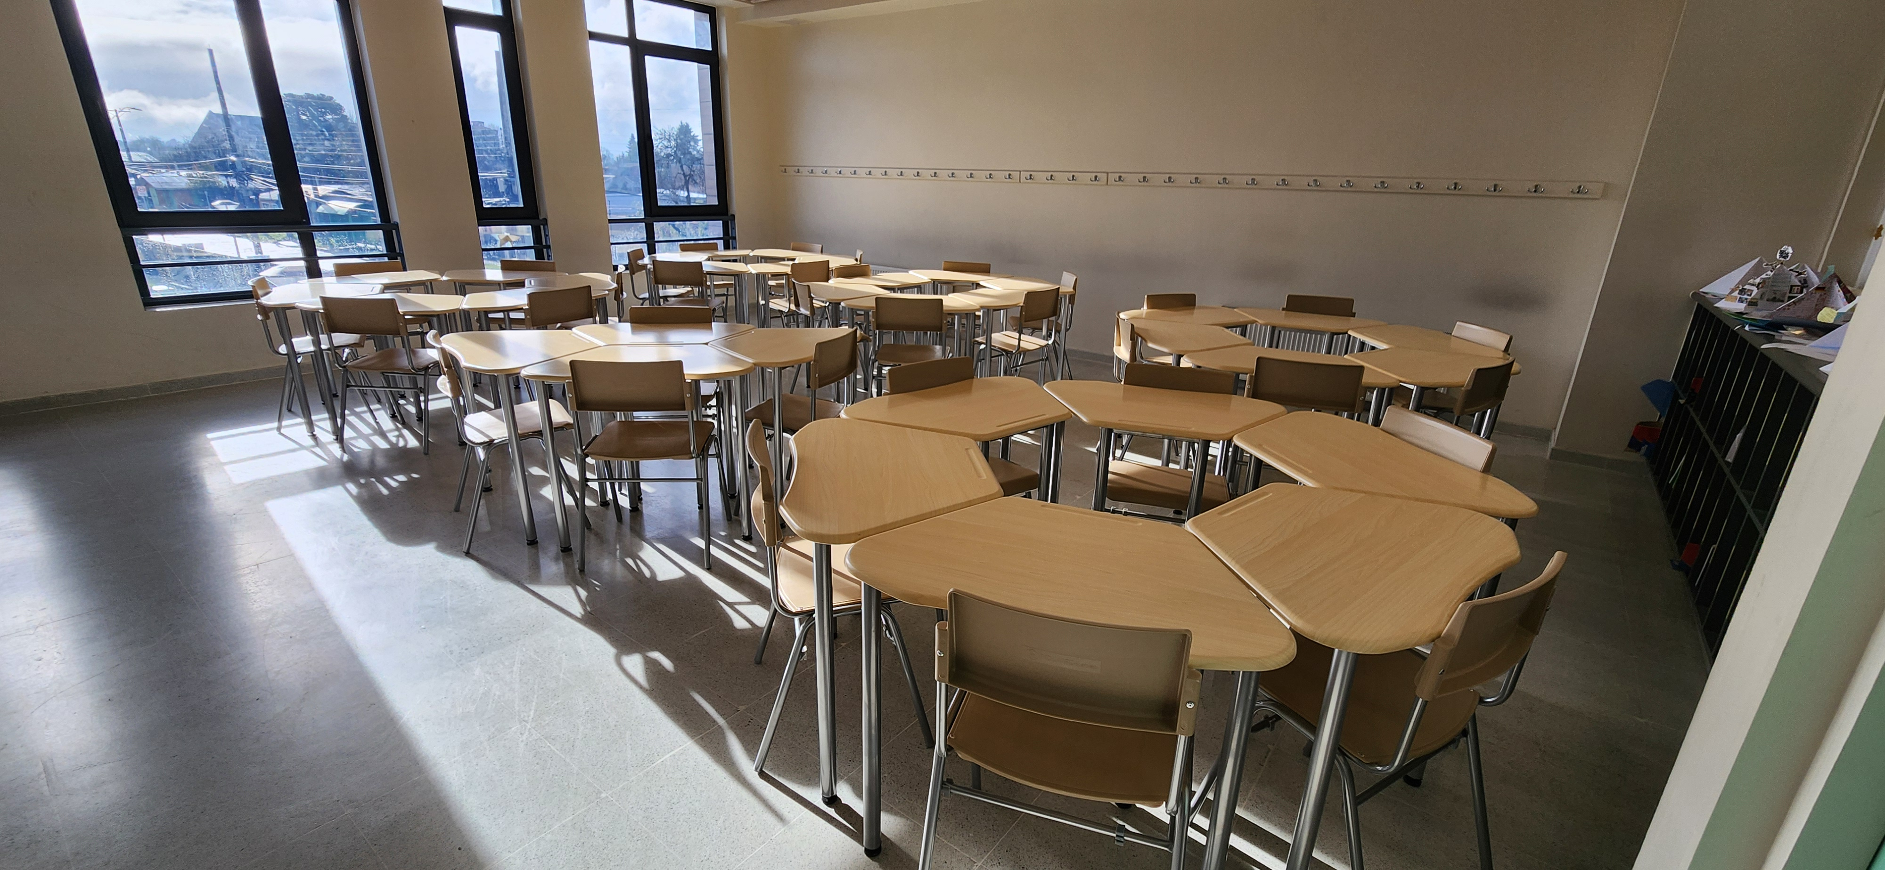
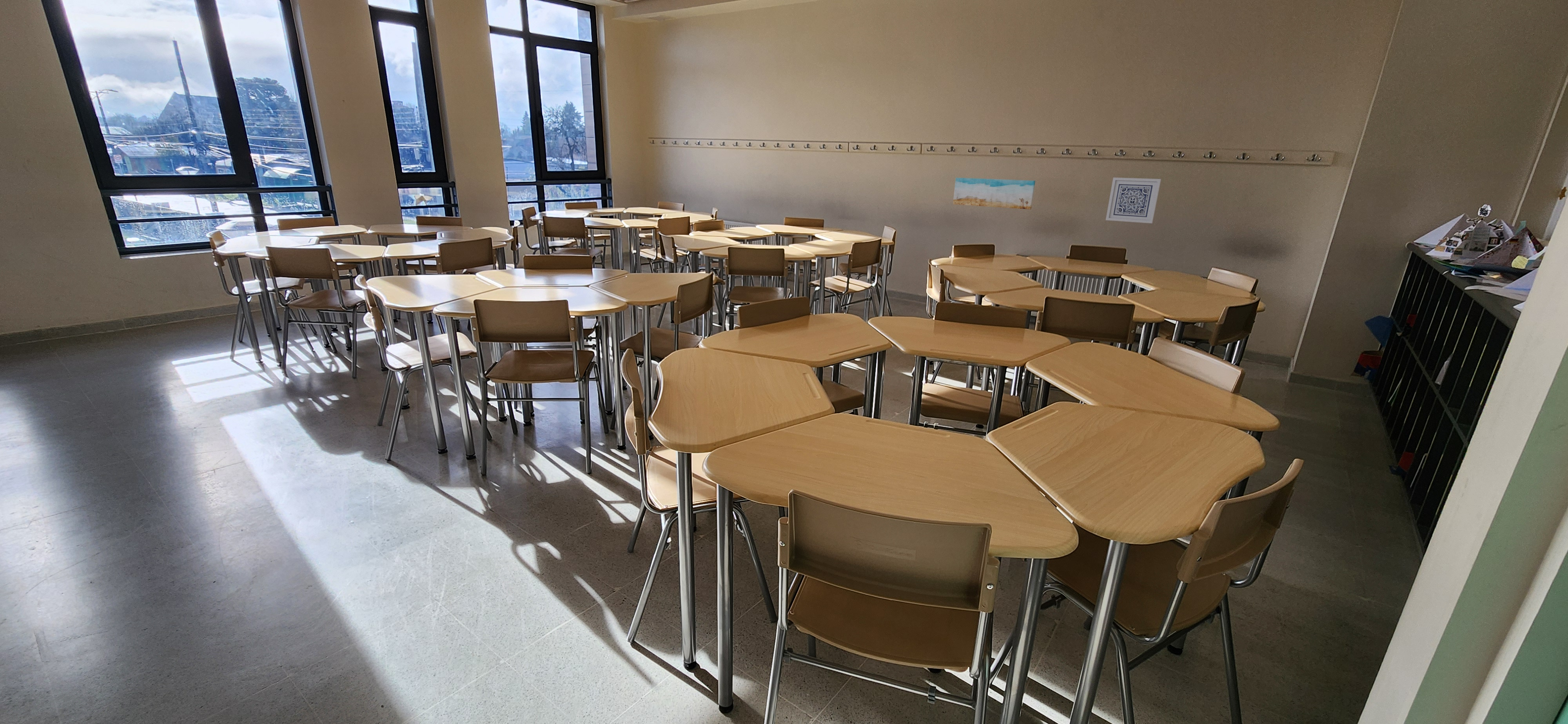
+ wall art (993, 193)
+ wall art (1132, 200)
